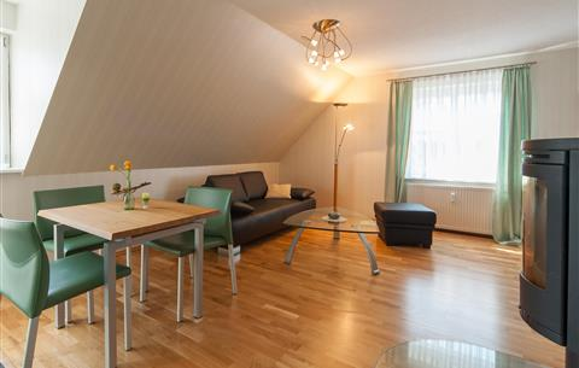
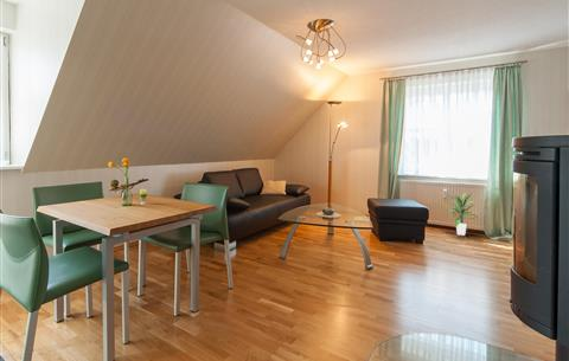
+ indoor plant (461, 213)
